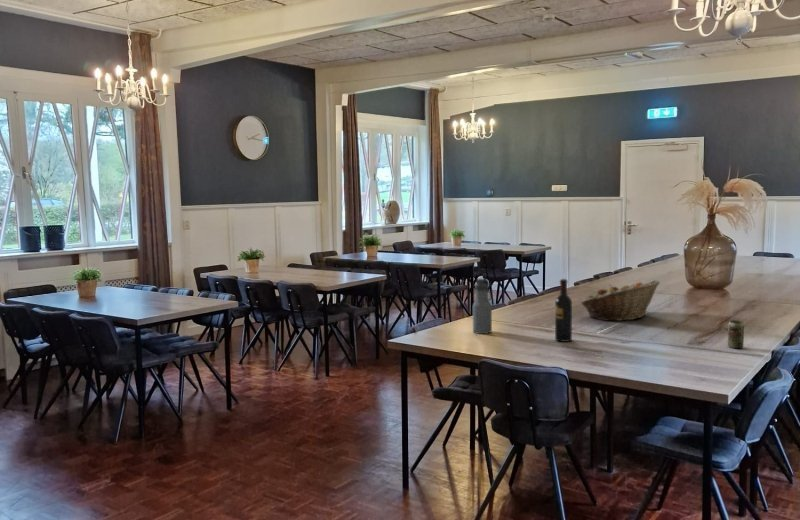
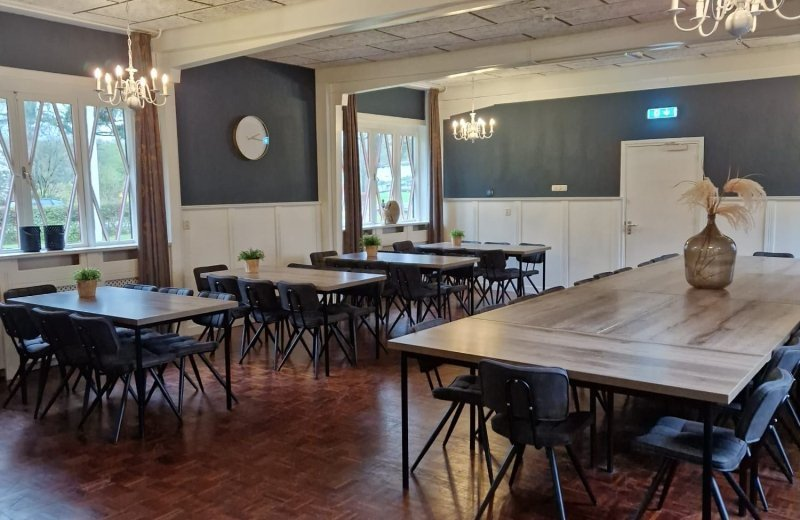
- beverage can (735, 334)
- fruit basket (620, 298)
- wine bottle (563, 309)
- water bottle (482, 305)
